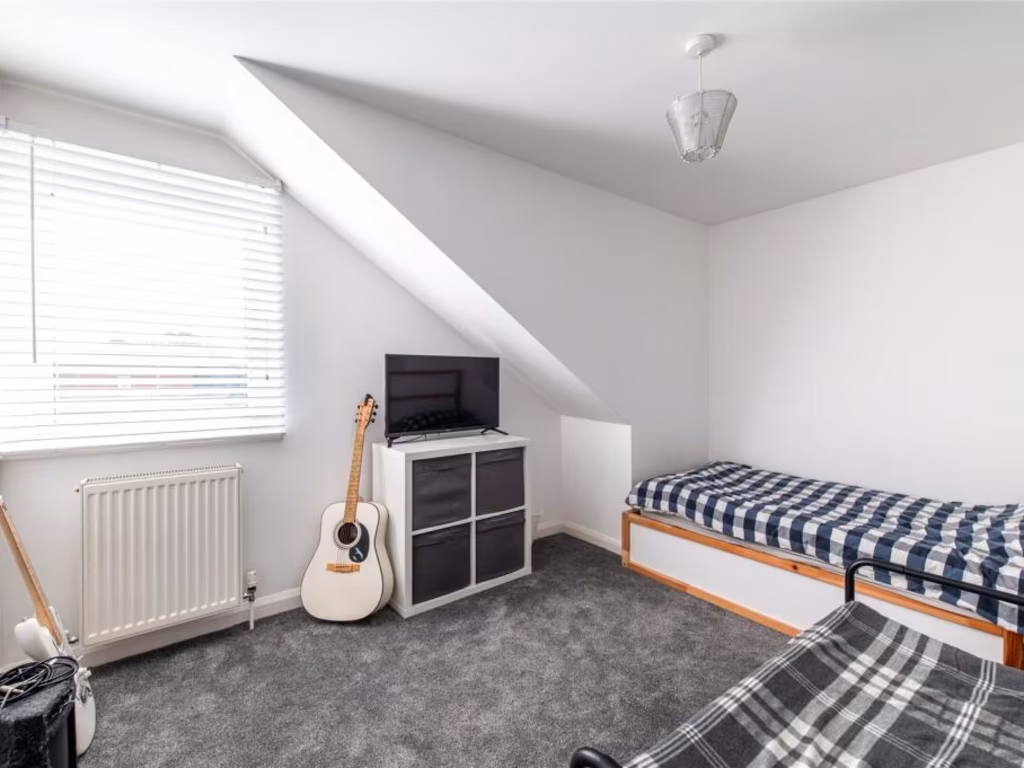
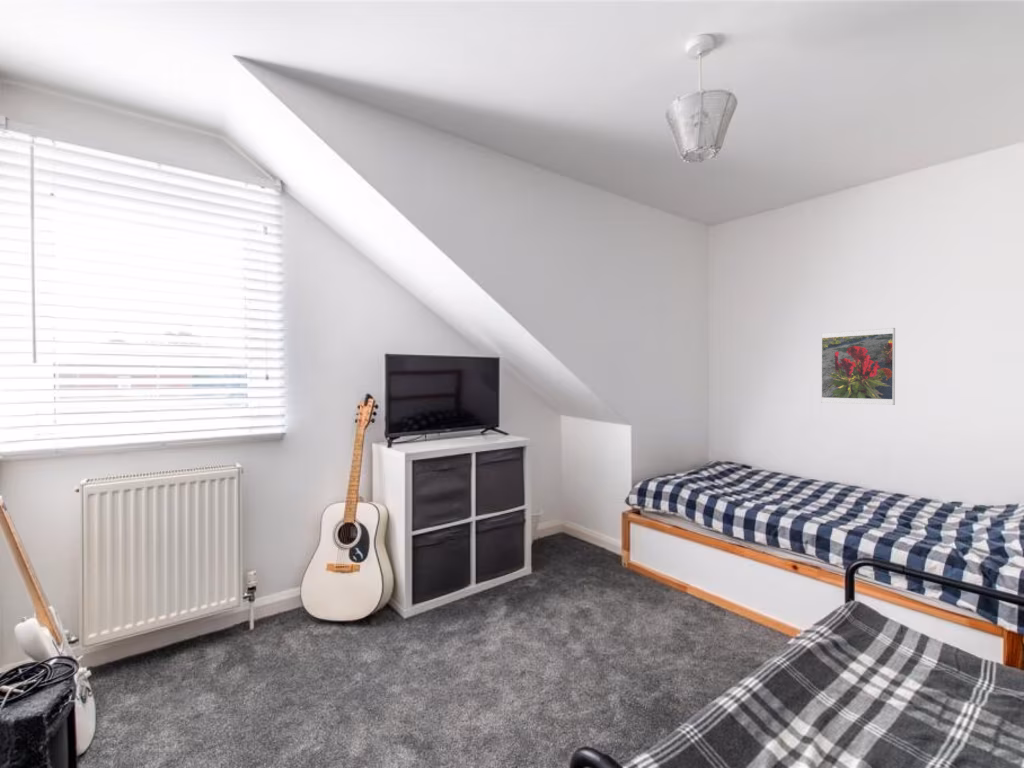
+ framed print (856, 367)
